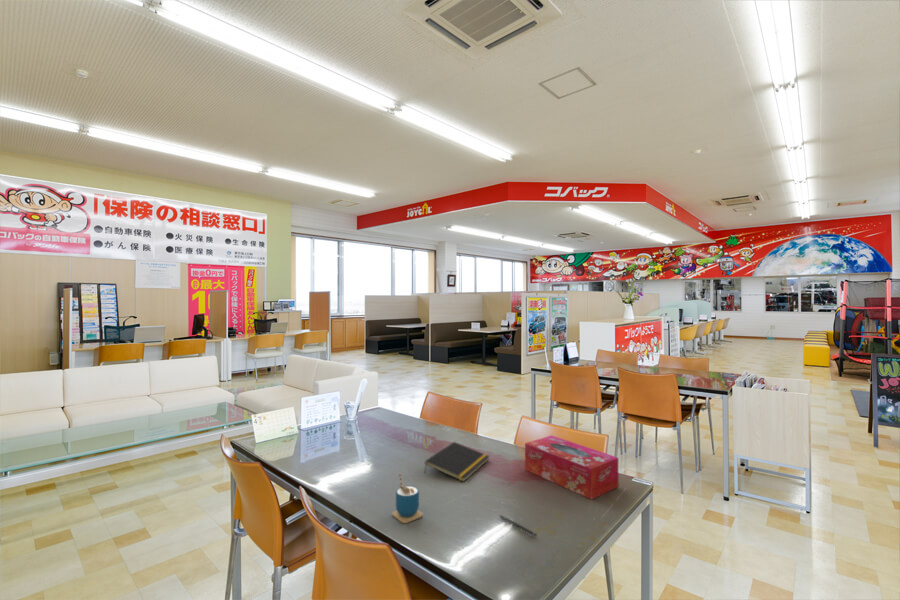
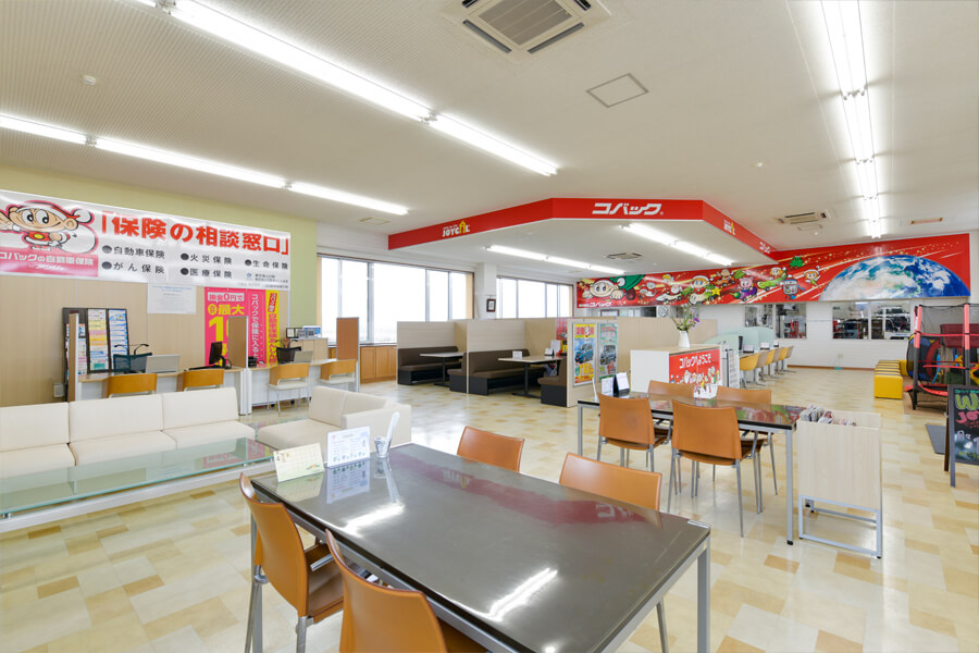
- notepad (458, 459)
- pen (516, 524)
- cup (407, 494)
- tissue box (569, 463)
